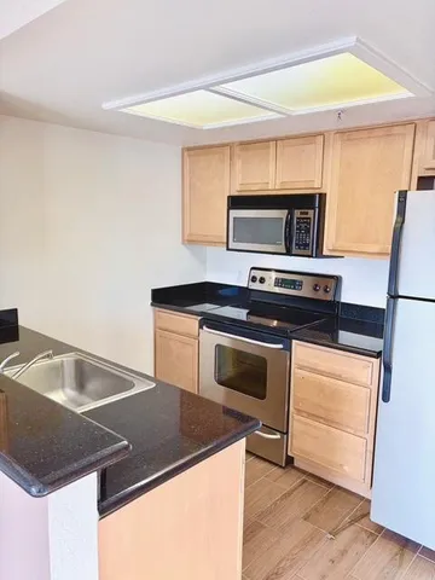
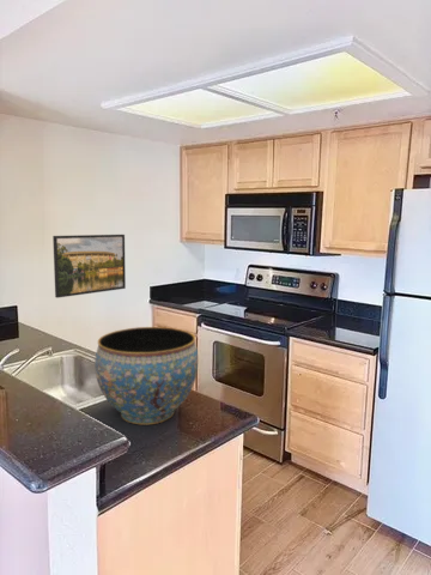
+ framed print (91, 264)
+ ceramic bowl (147, 376)
